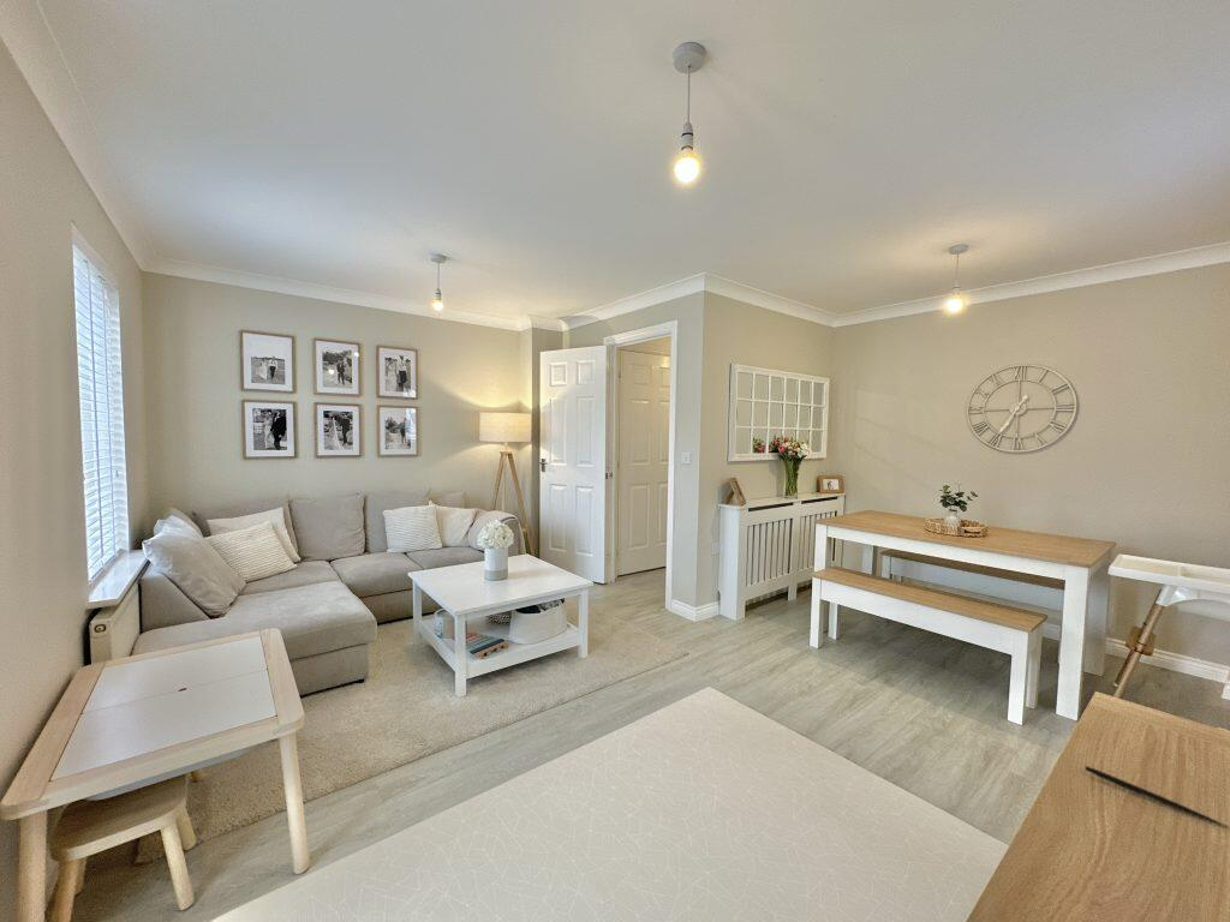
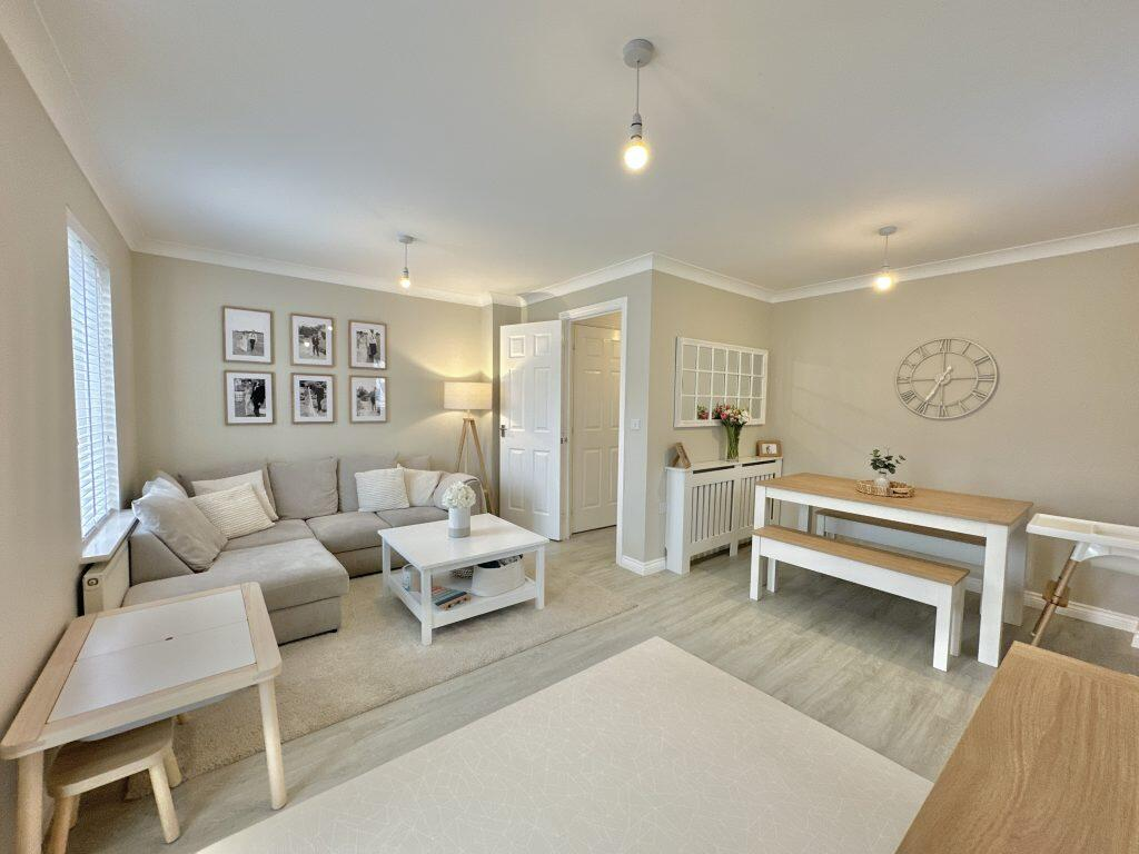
- pen (1151, 795)
